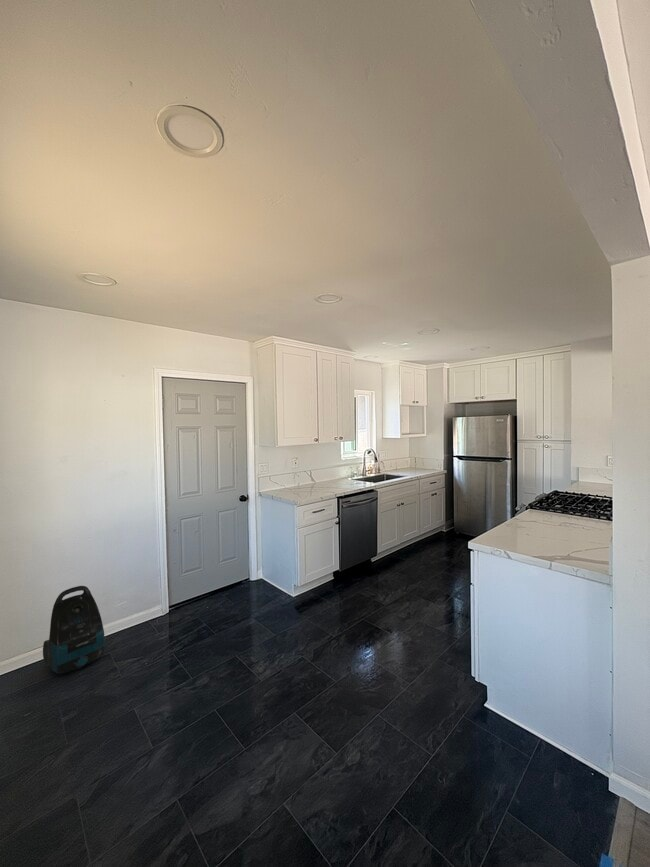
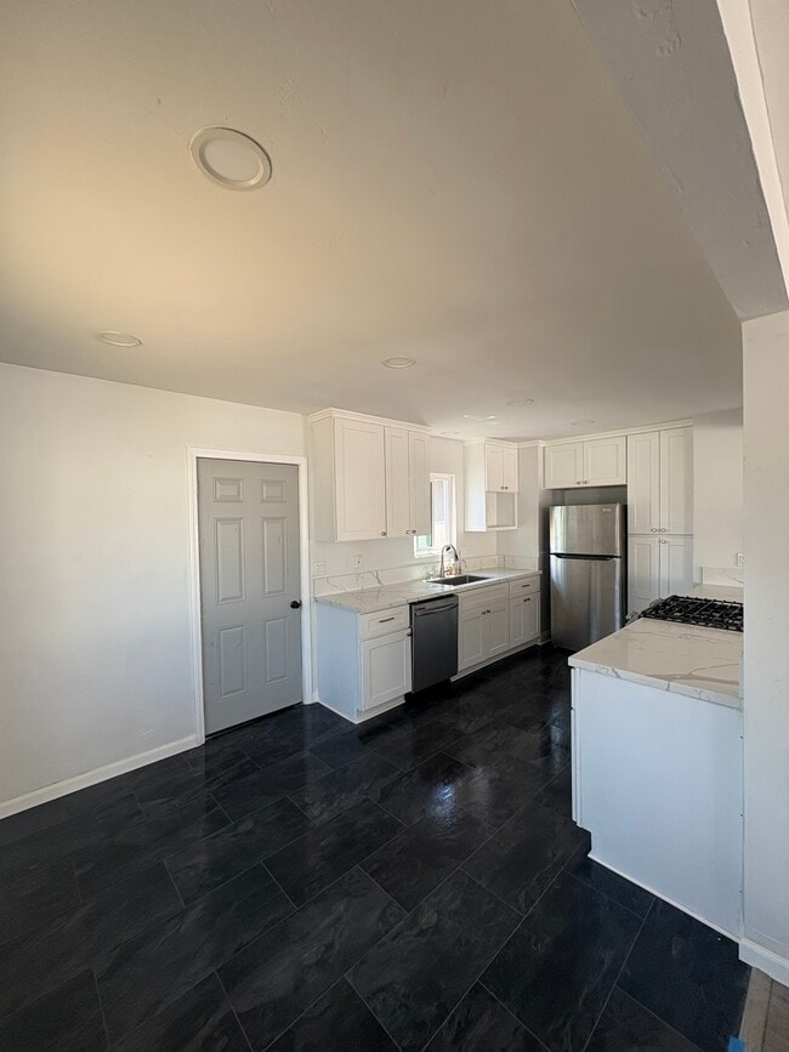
- vacuum cleaner (75, 626)
